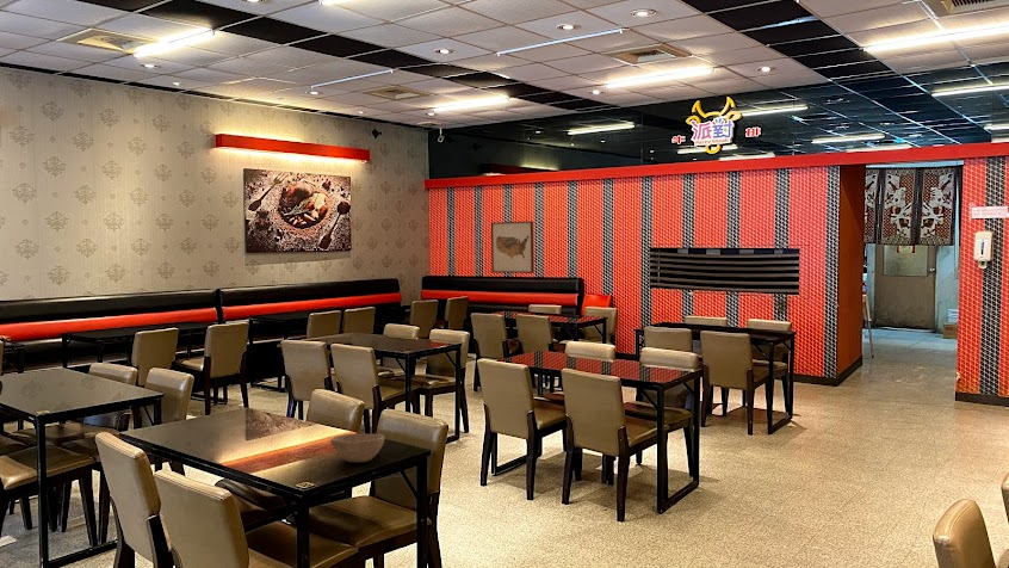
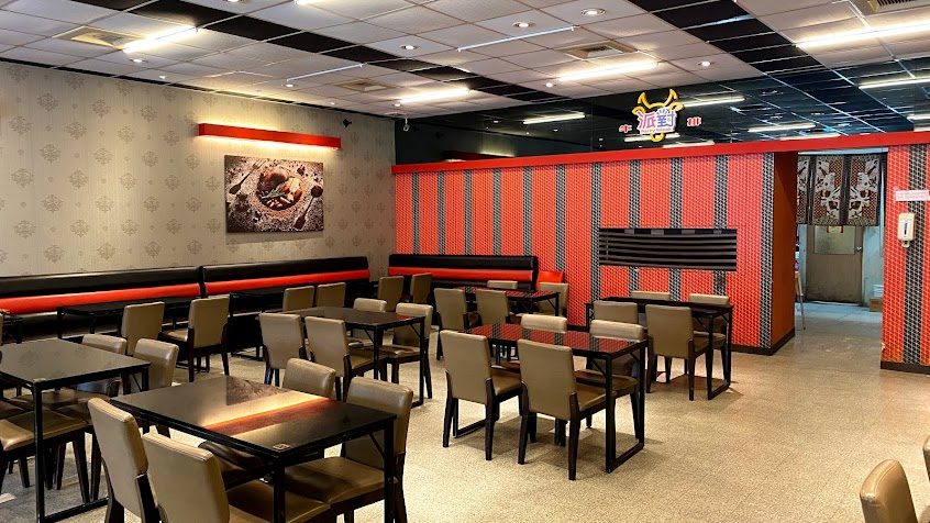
- wall art (512, 247)
- bowl (358, 447)
